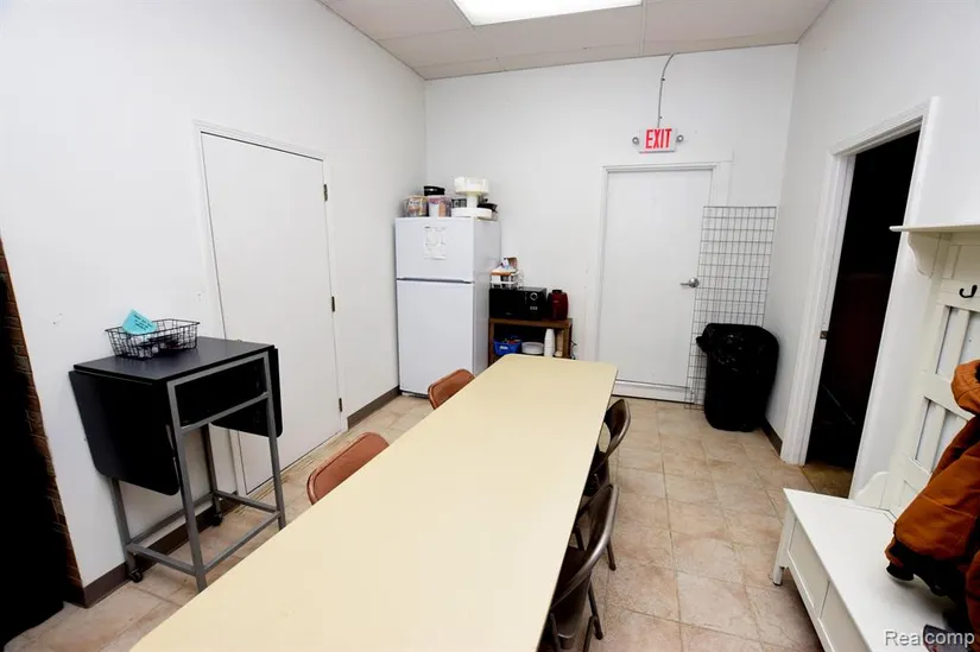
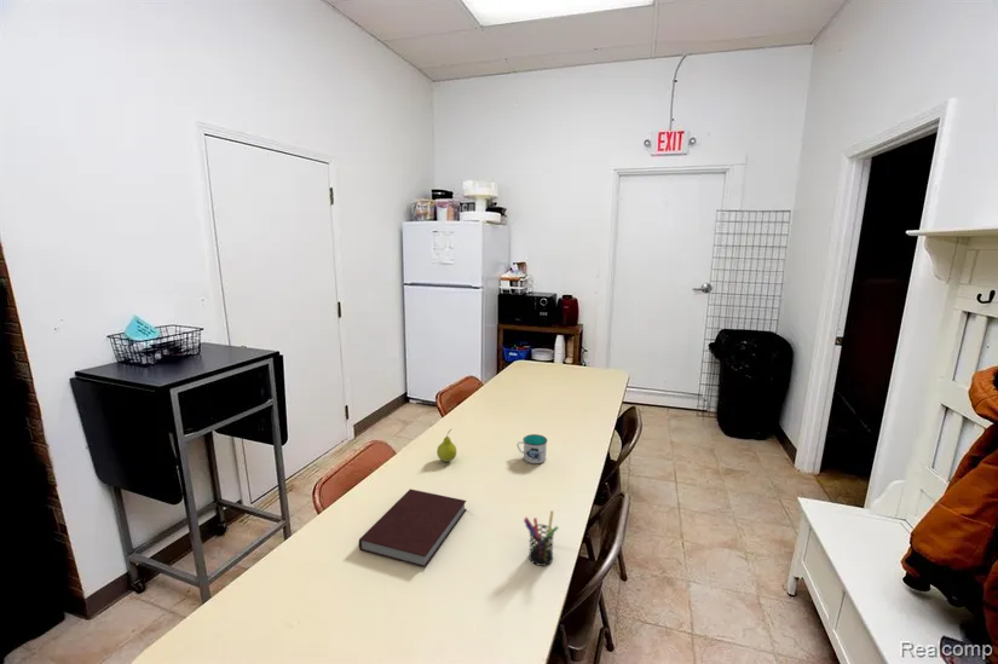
+ mug (531, 448)
+ fruit (446, 445)
+ notebook (416, 522)
+ pen holder (543, 537)
